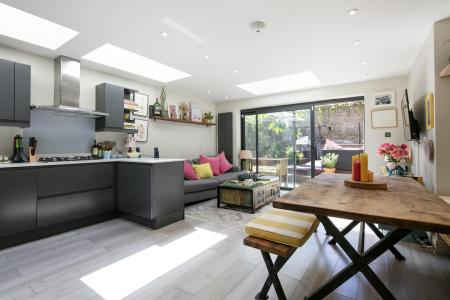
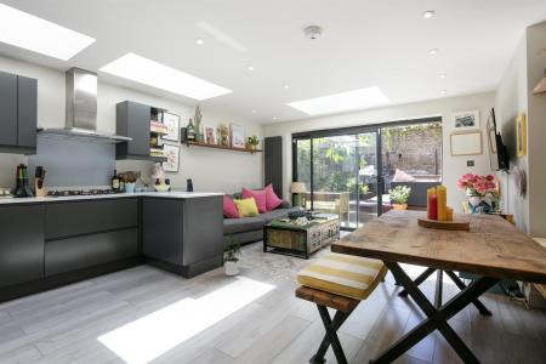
+ house plant (231, 251)
